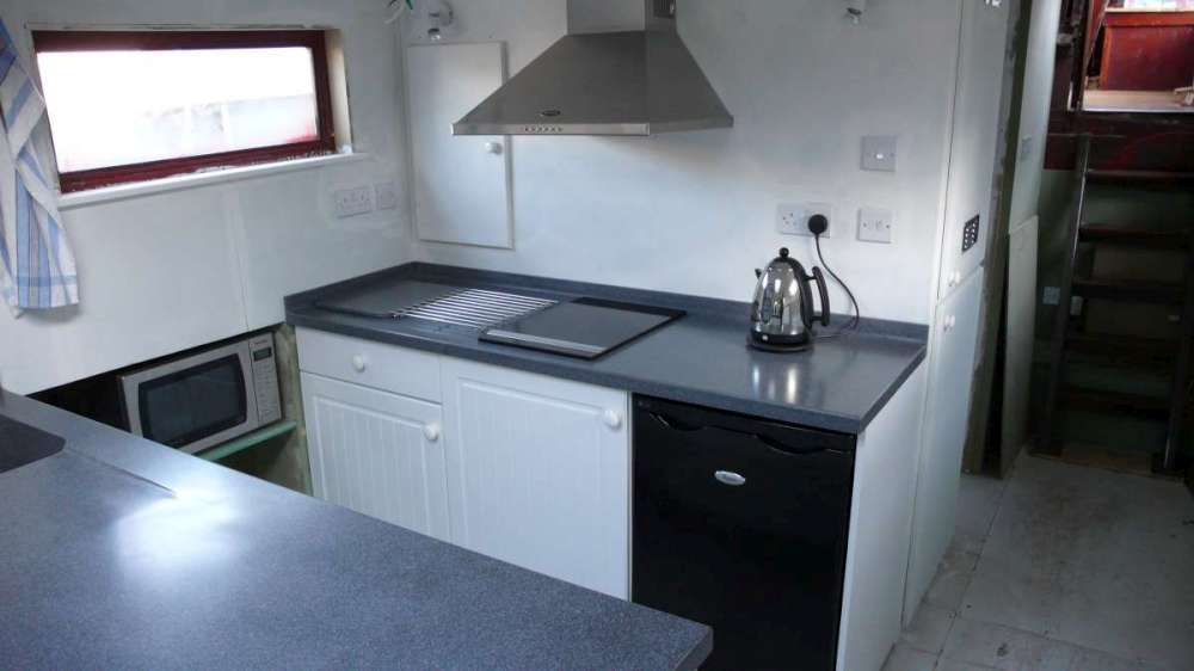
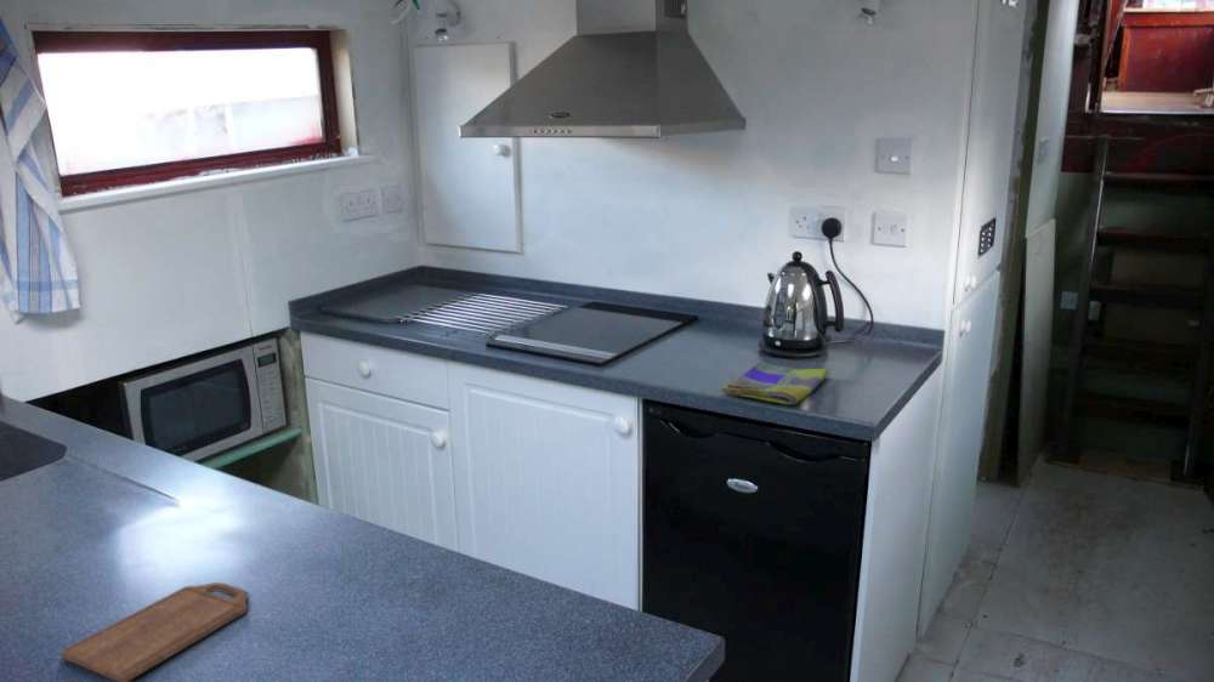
+ dish towel (776, 381)
+ cutting board (168, 625)
